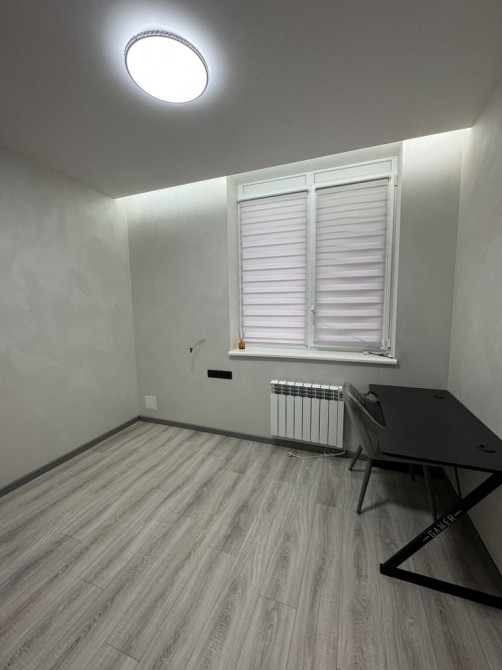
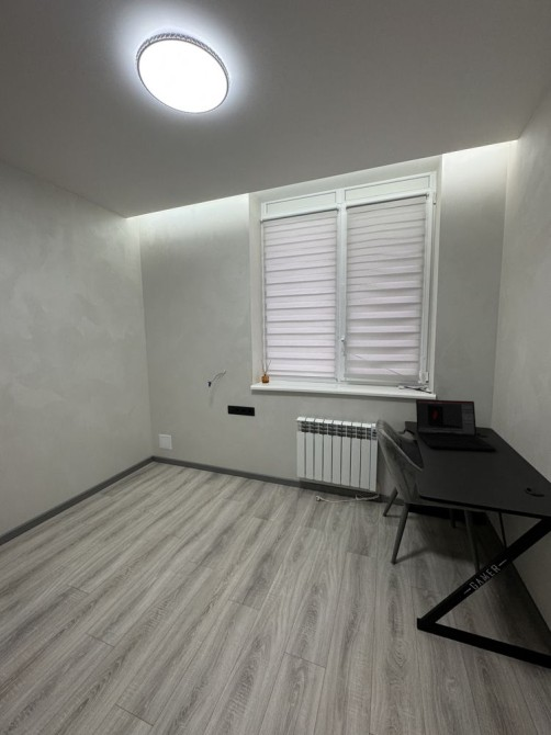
+ laptop (452, 422)
